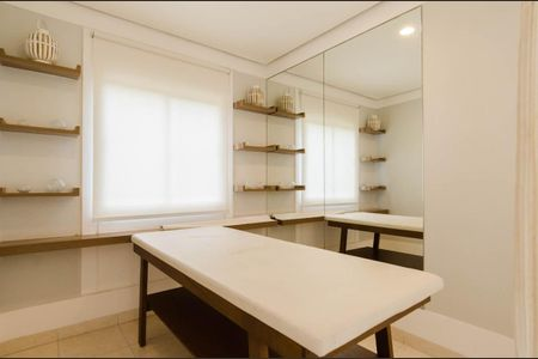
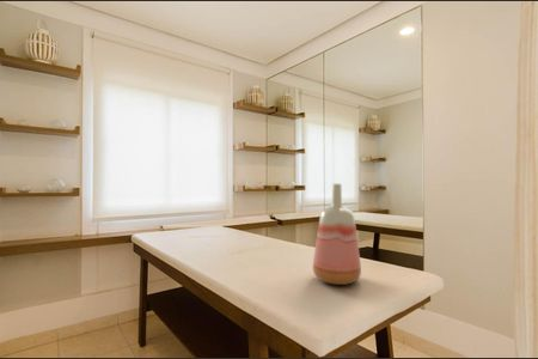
+ vase (336, 231)
